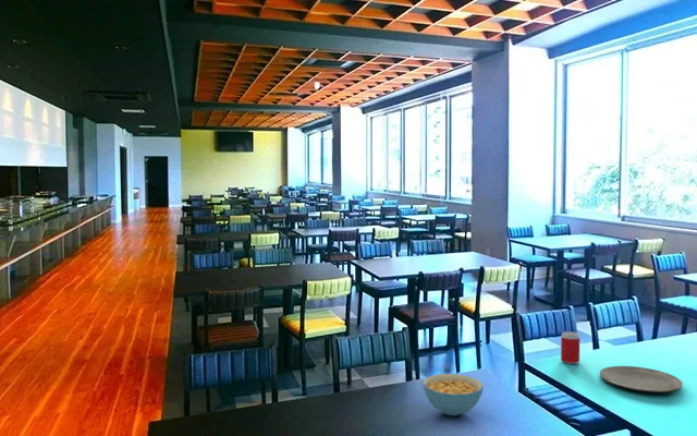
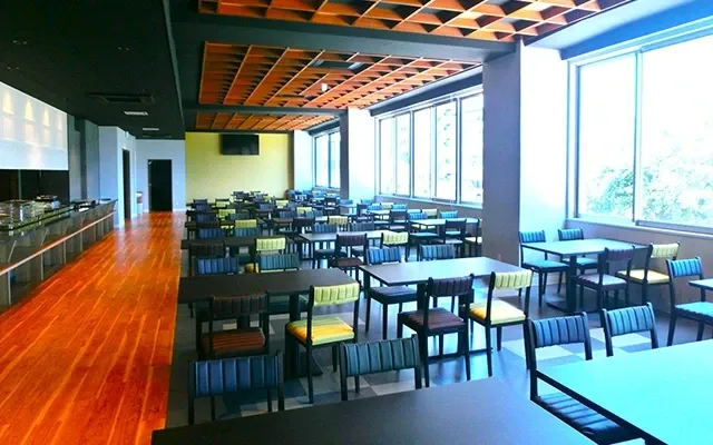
- beverage can (570, 347)
- plate (639, 379)
- cereal bowl (452, 397)
